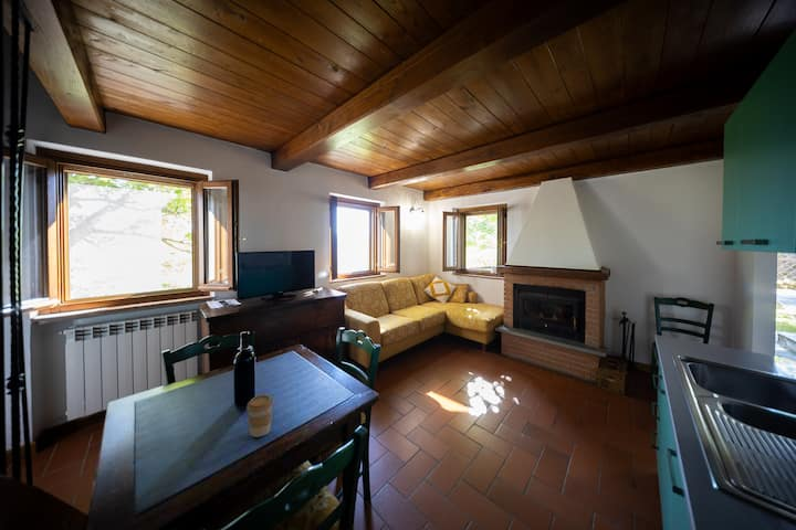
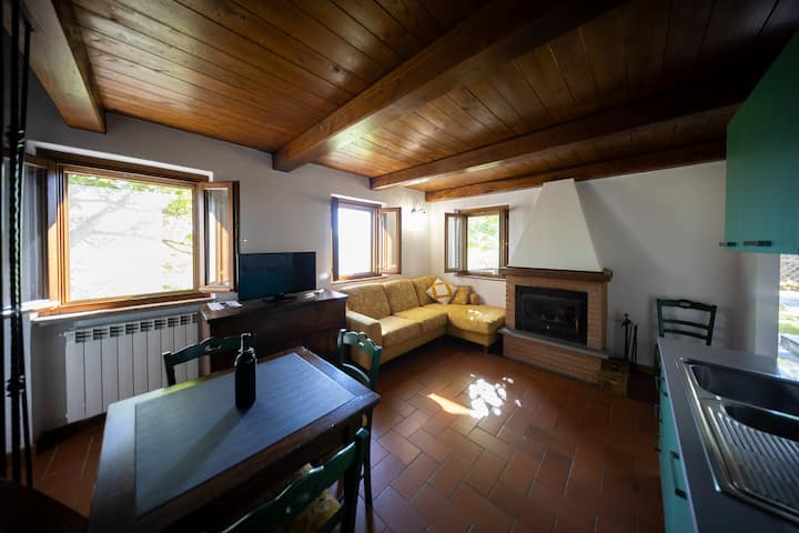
- coffee cup (260, 415)
